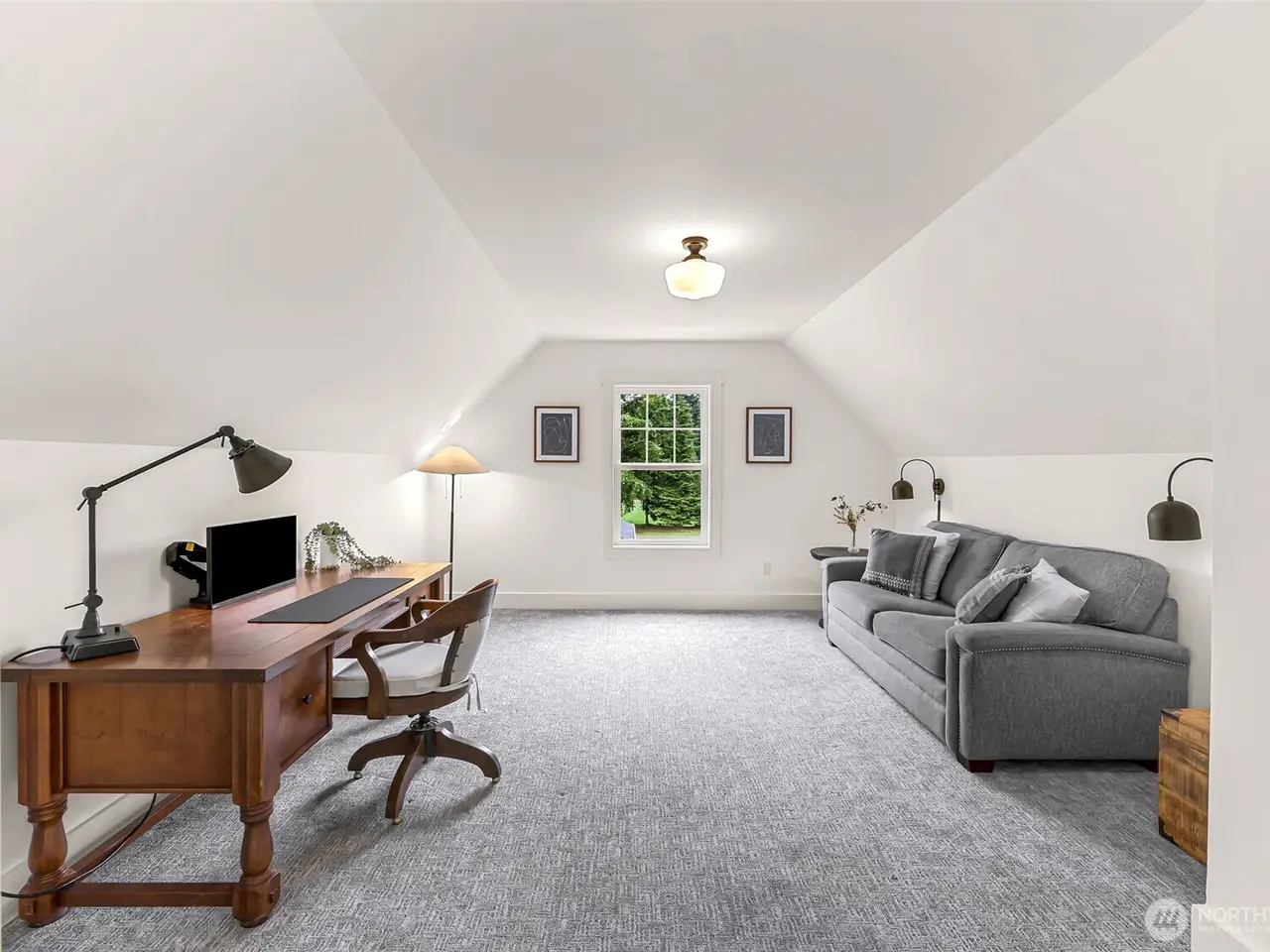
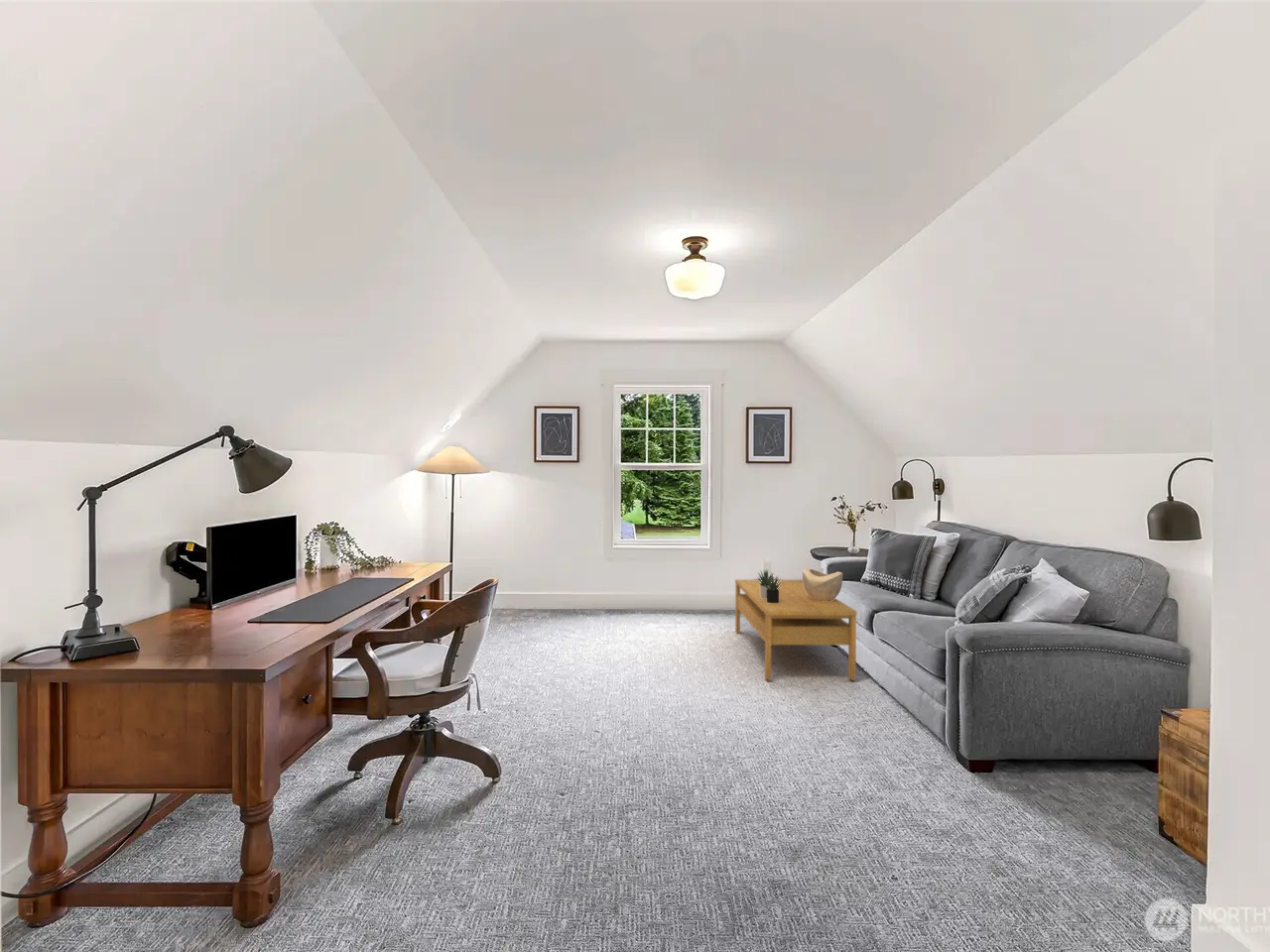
+ decorative bowl (822, 584)
+ coffee table (788, 623)
+ succulent plant (768, 584)
